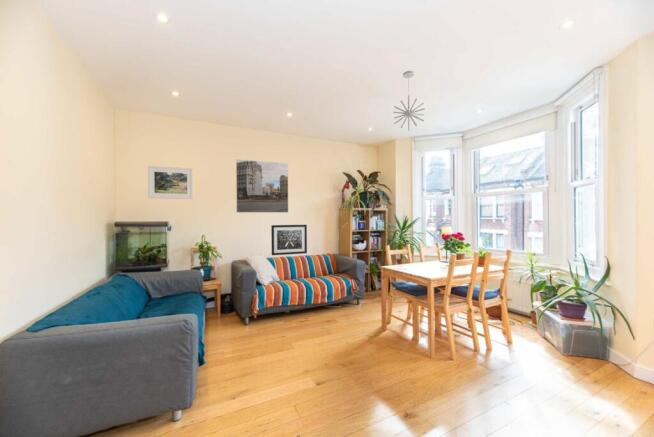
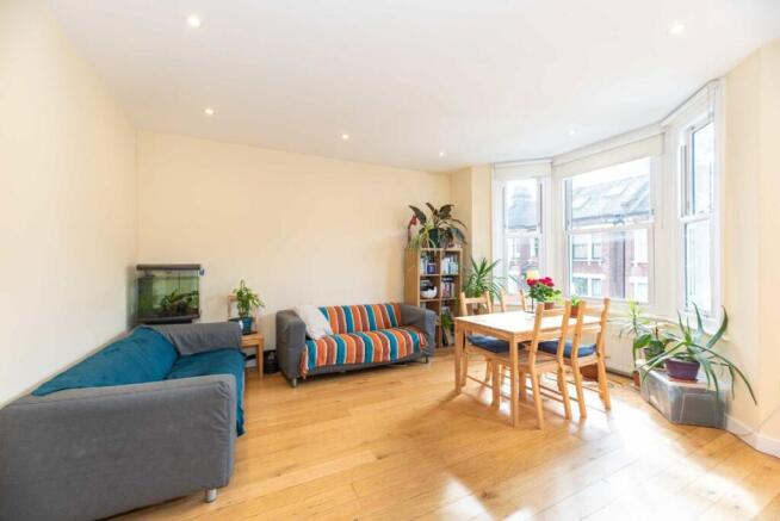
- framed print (263, 187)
- wall art (289, 239)
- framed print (171, 183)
- pendant light (408, 100)
